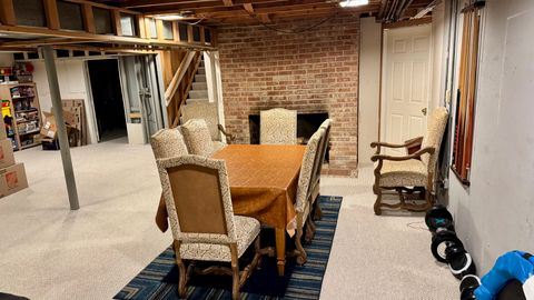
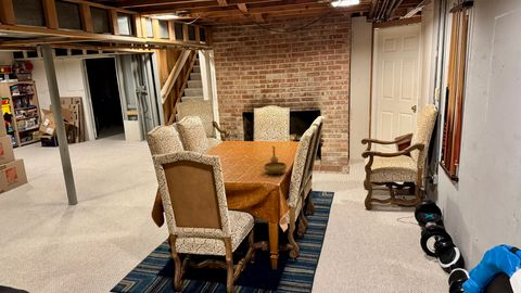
+ decorative bowl (275, 160)
